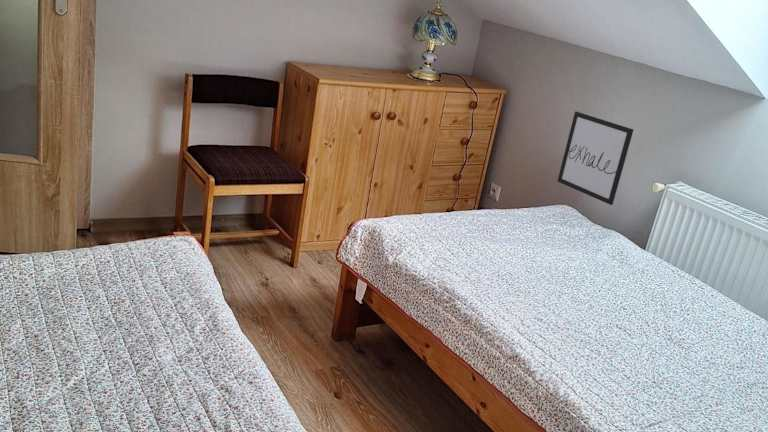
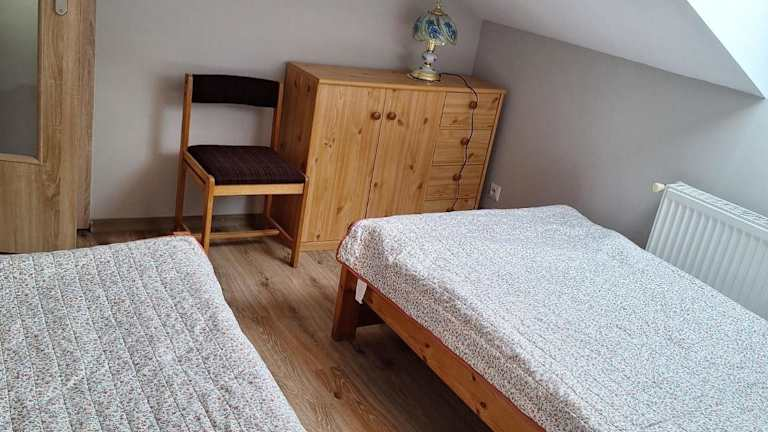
- wall art (593, 156)
